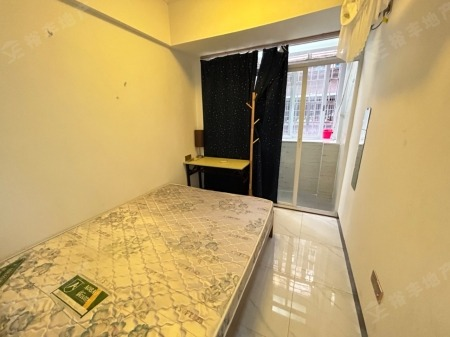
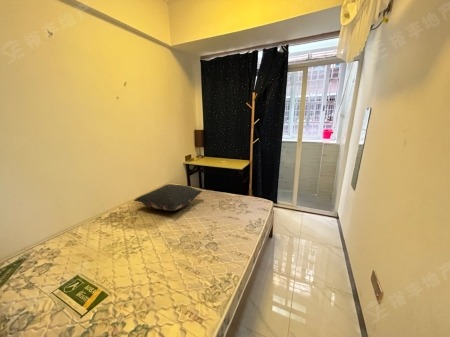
+ pillow (169, 196)
